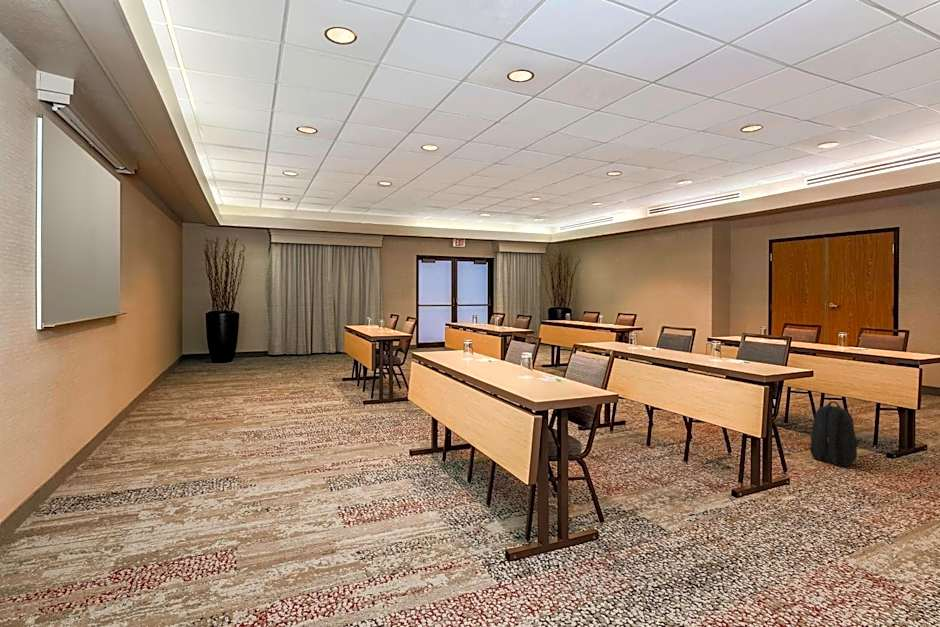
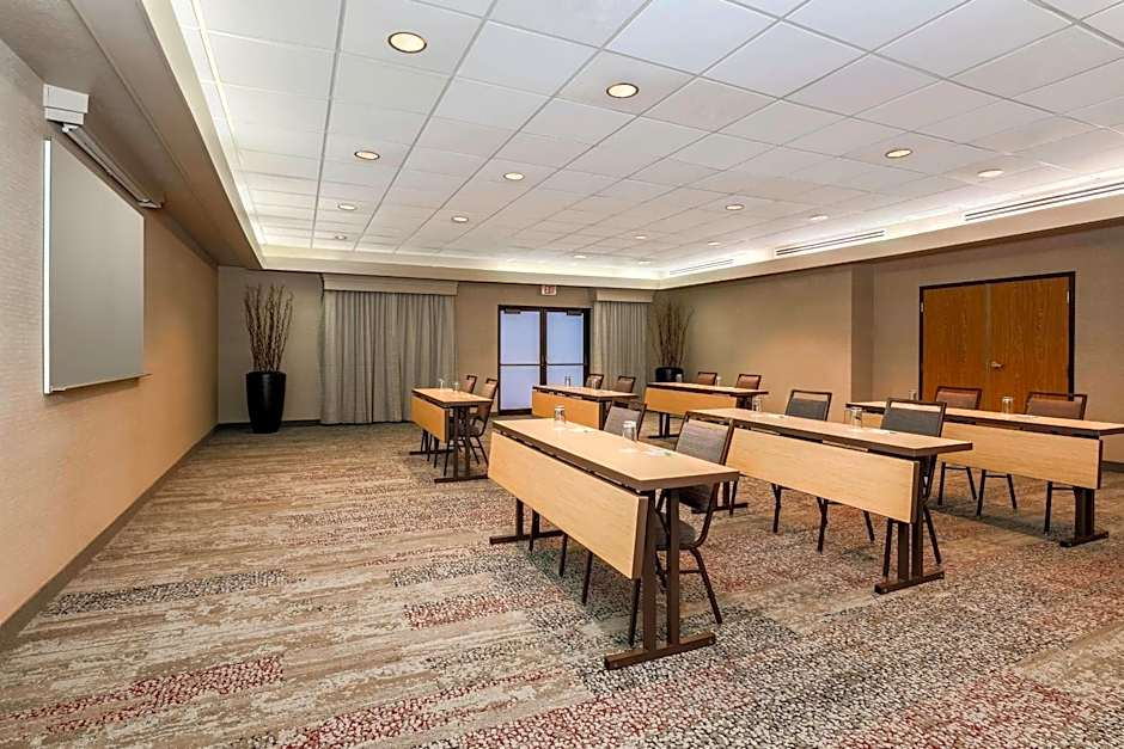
- backpack (834, 431)
